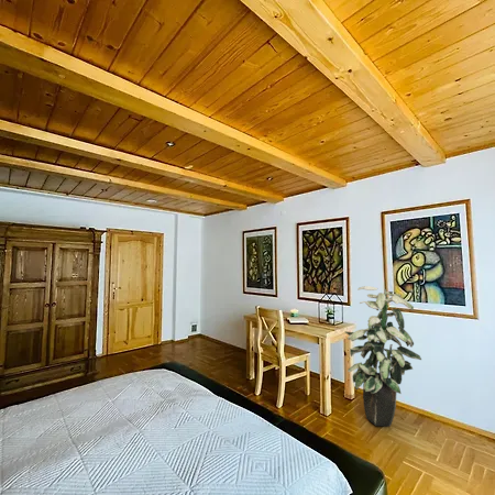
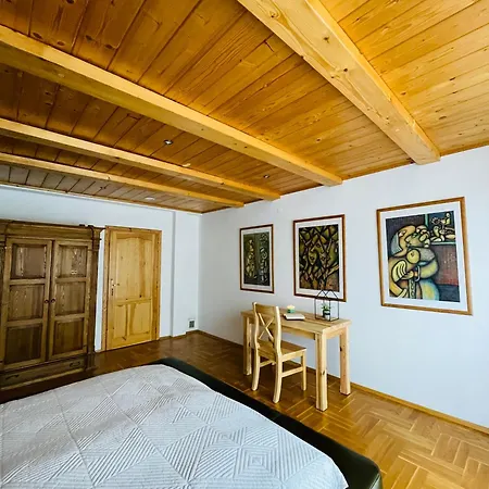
- indoor plant (377, 351)
